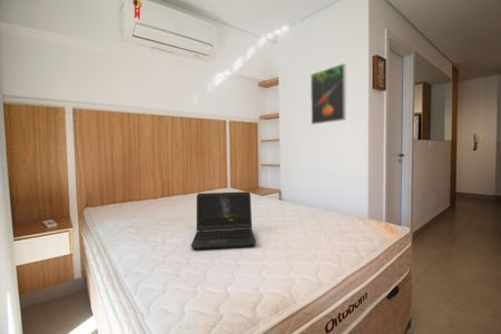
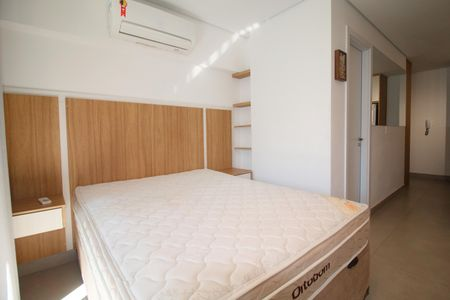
- laptop computer (223, 217)
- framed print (327, 96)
